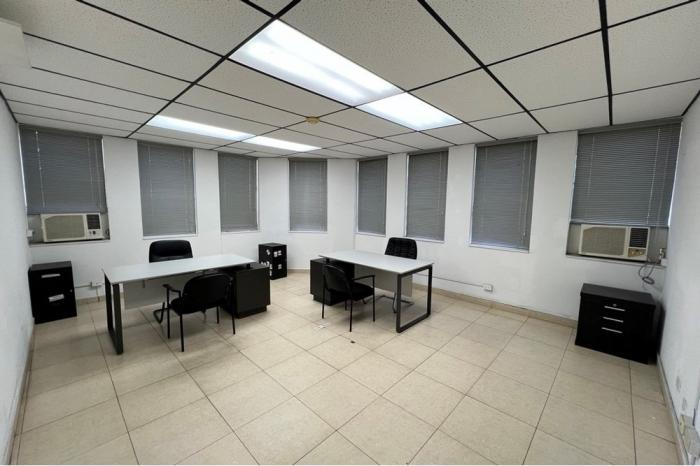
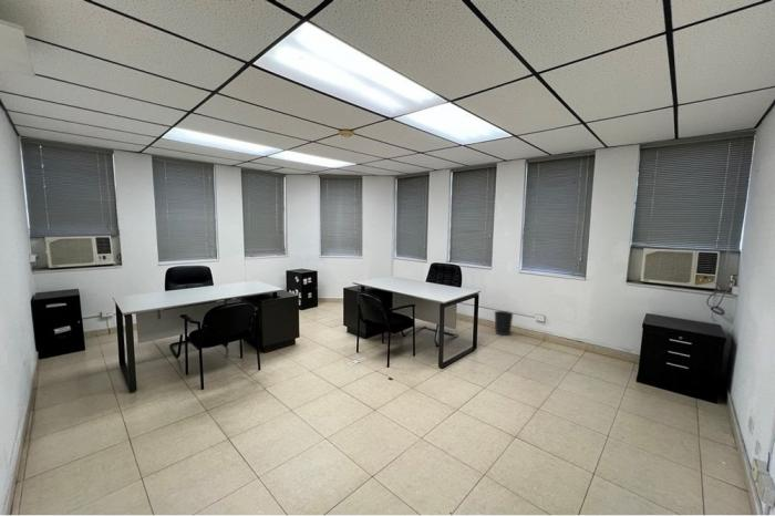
+ wastebasket (503, 323)
